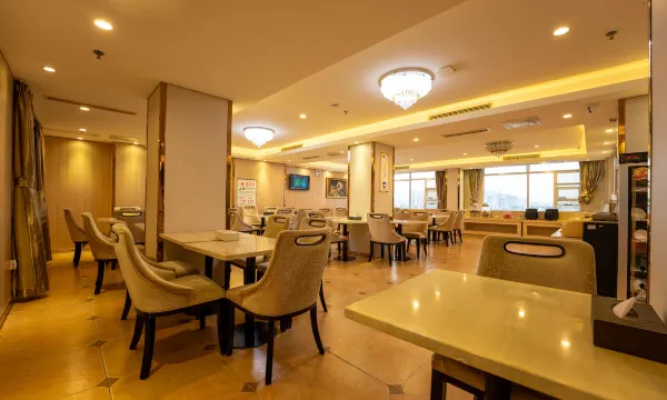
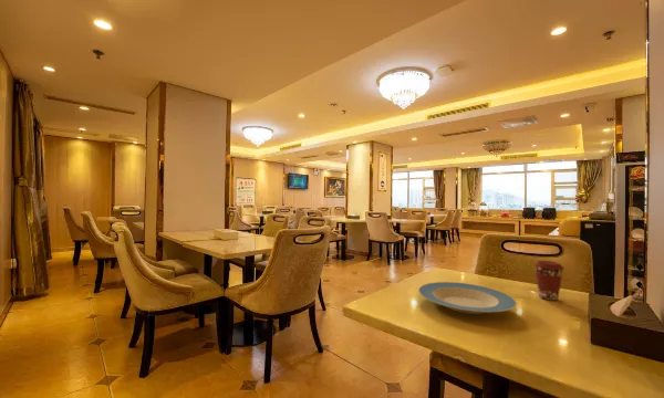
+ plate (464, 300)
+ coffee cup (548, 280)
